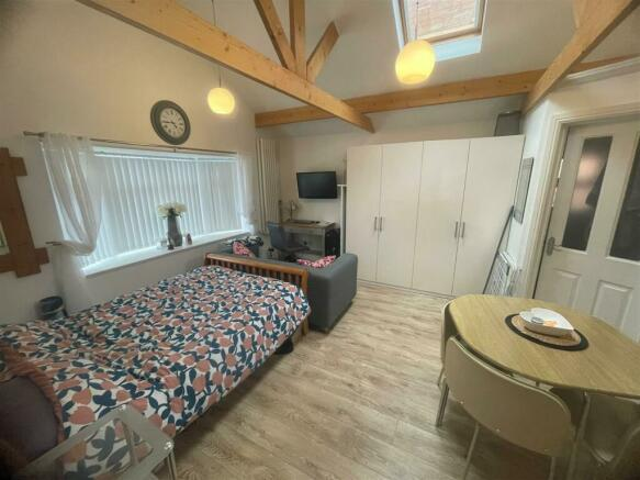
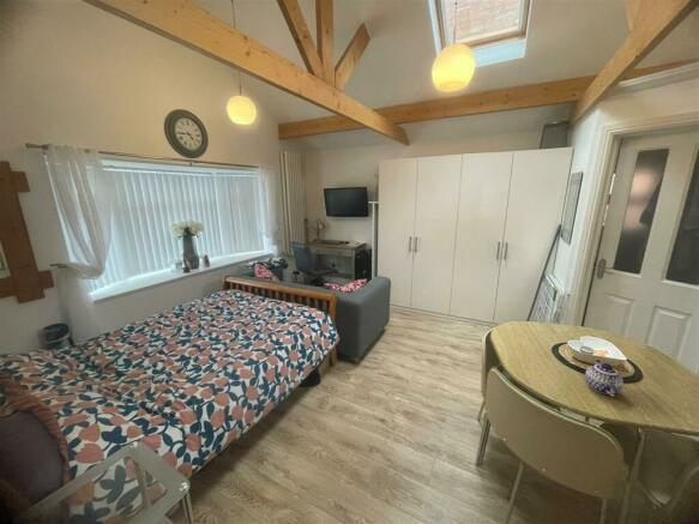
+ teapot (603, 375)
